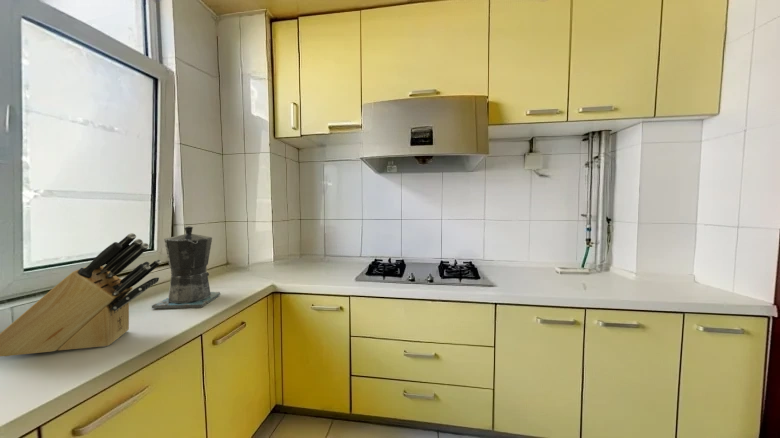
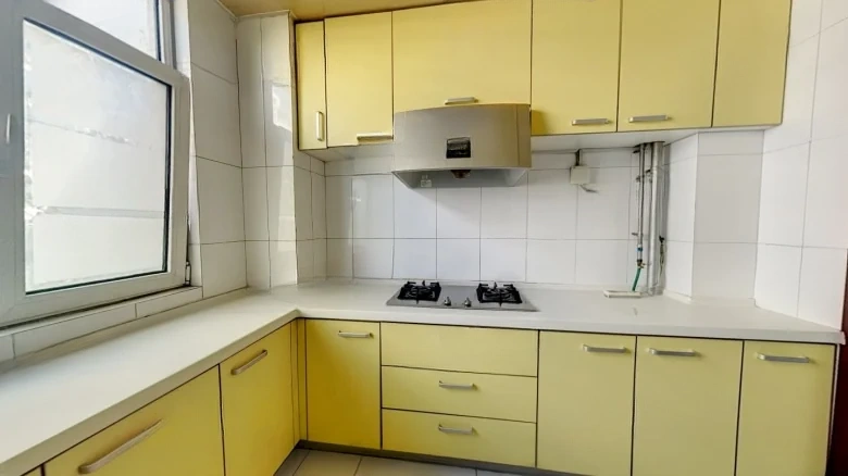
- knife block (82, 289)
- coffee maker (188, 263)
